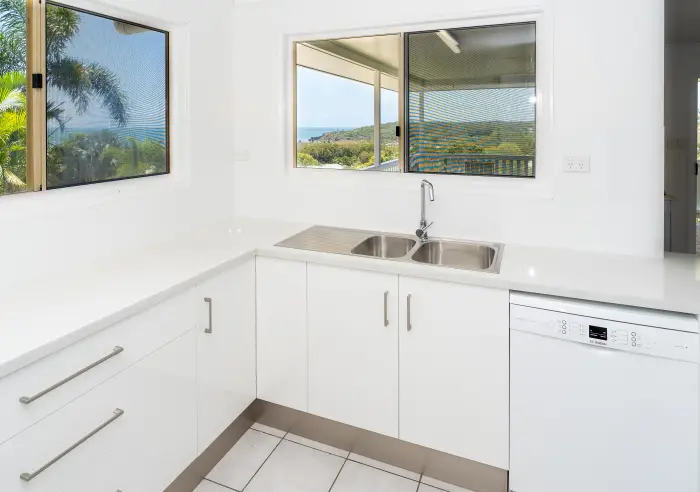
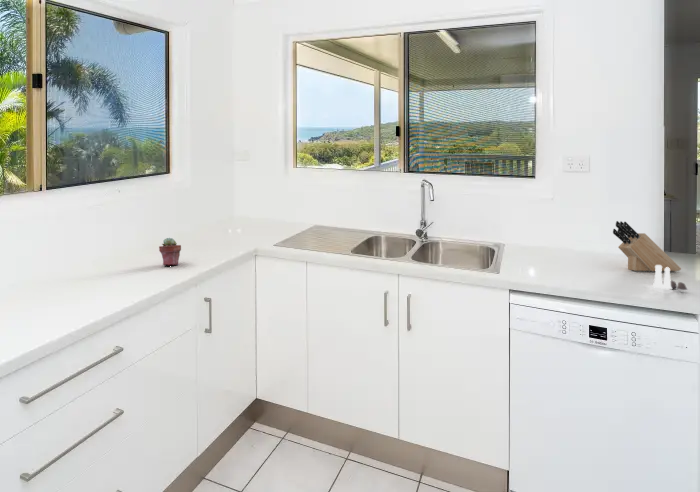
+ knife block (644, 245)
+ salt and pepper shaker set (666, 276)
+ potted succulent (170, 251)
